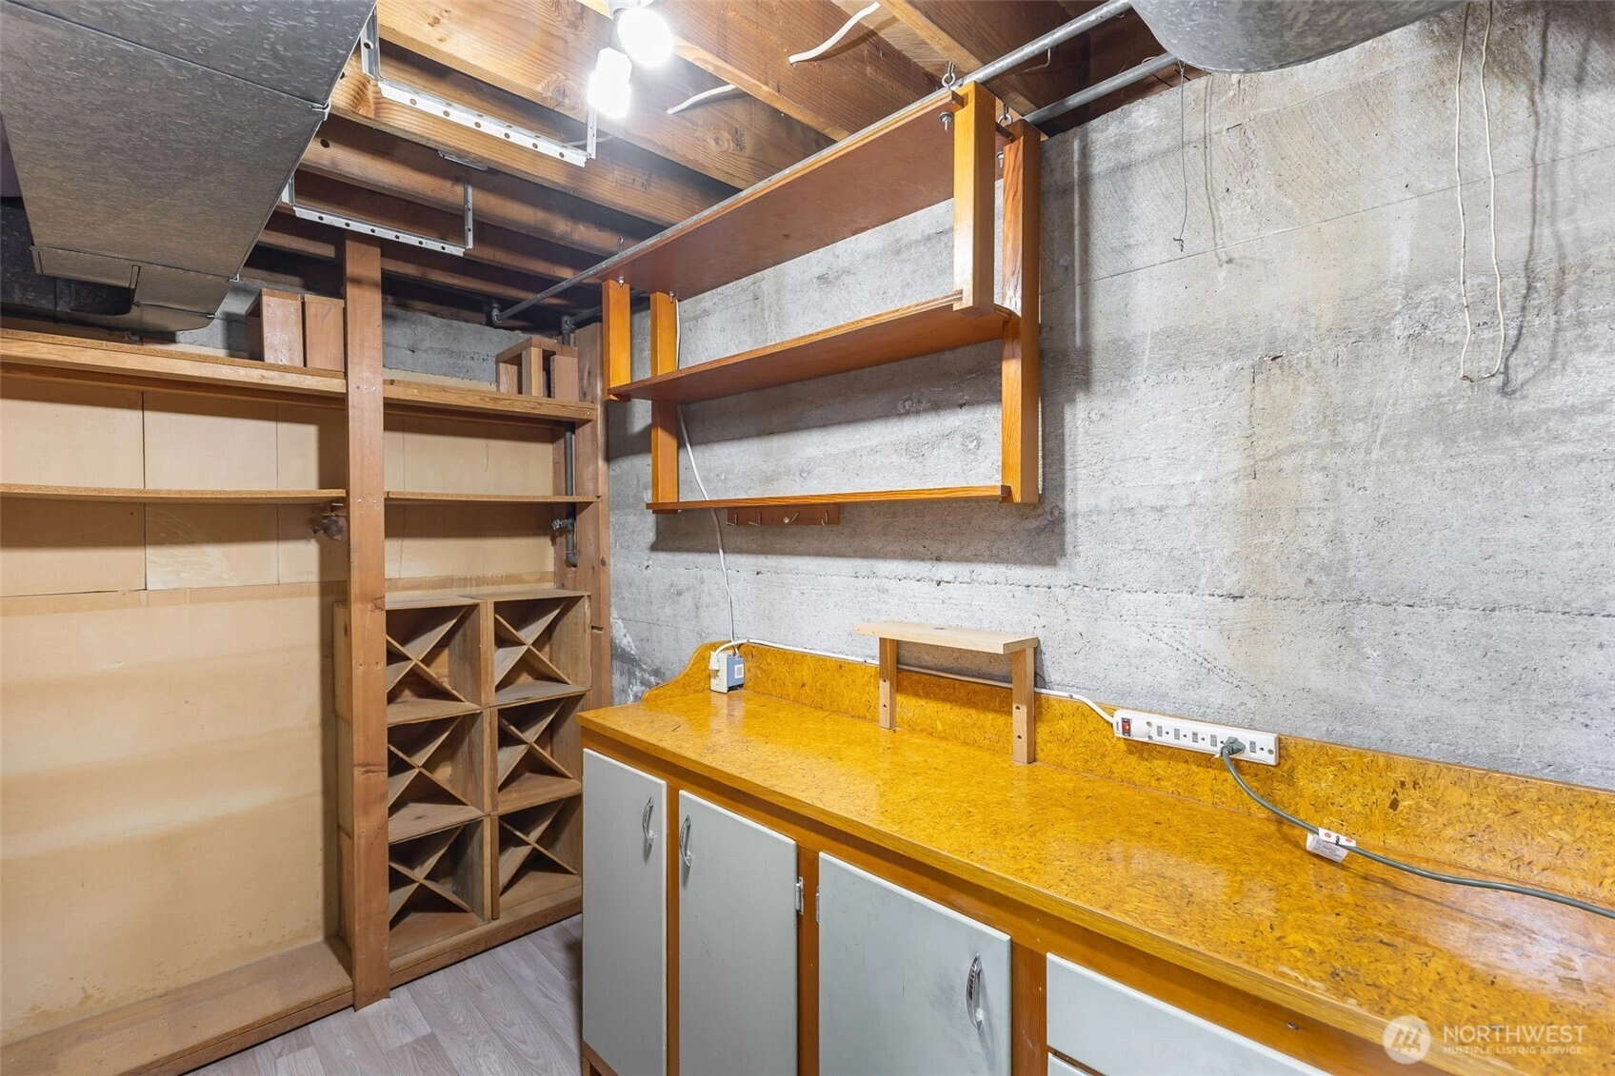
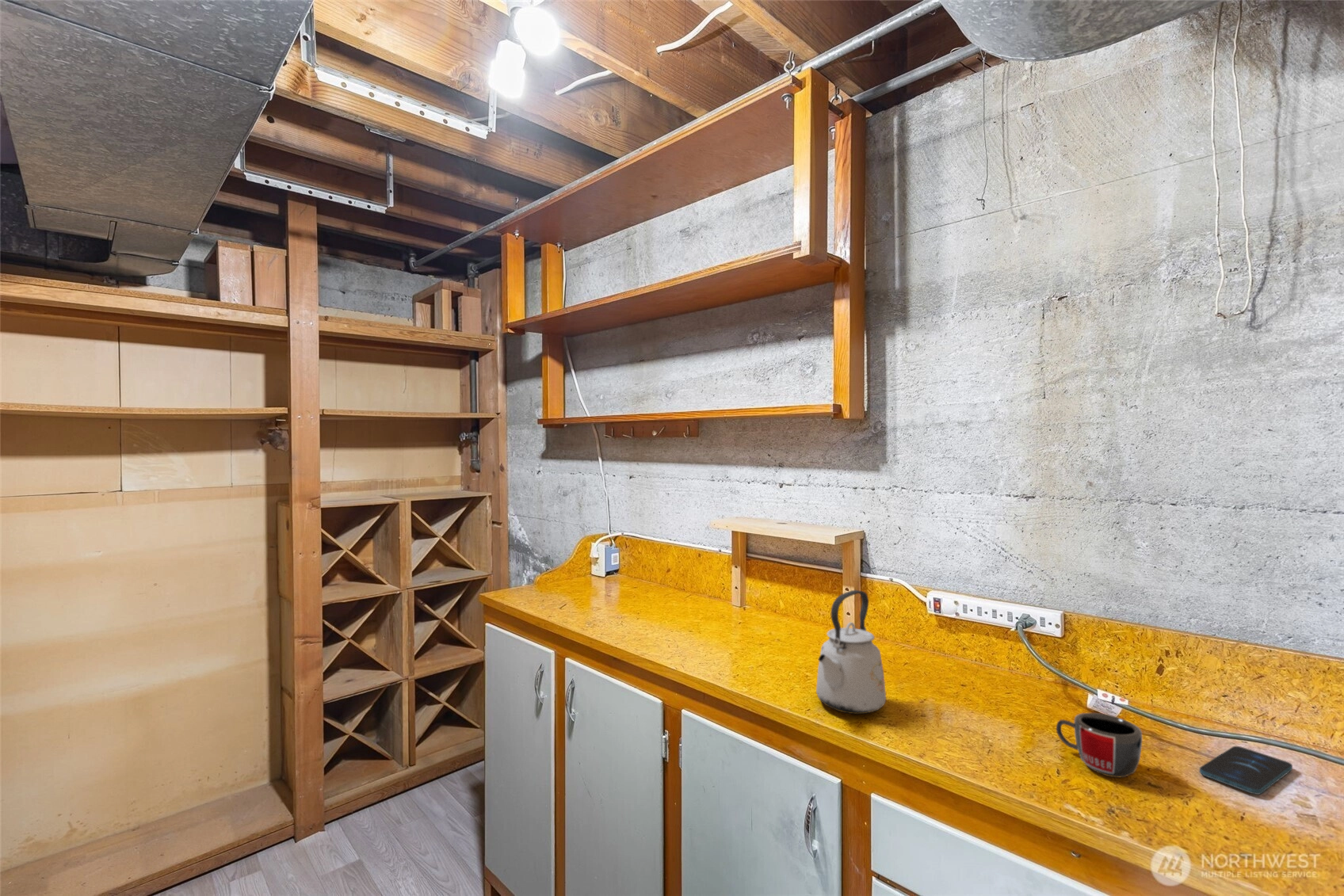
+ kettle (844, 651)
+ mug (1096, 742)
+ smartphone (1246, 768)
